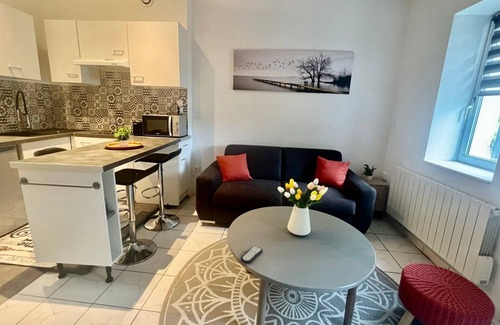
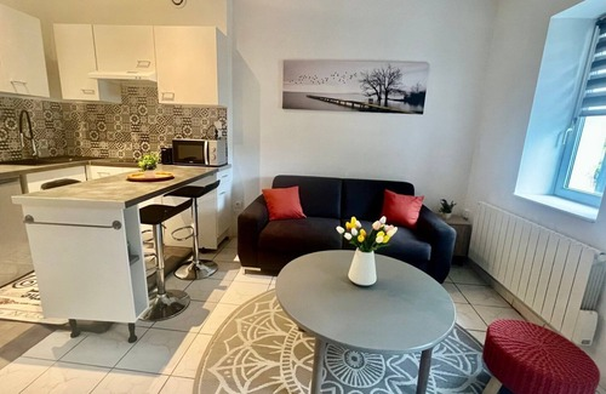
- remote control (251, 254)
